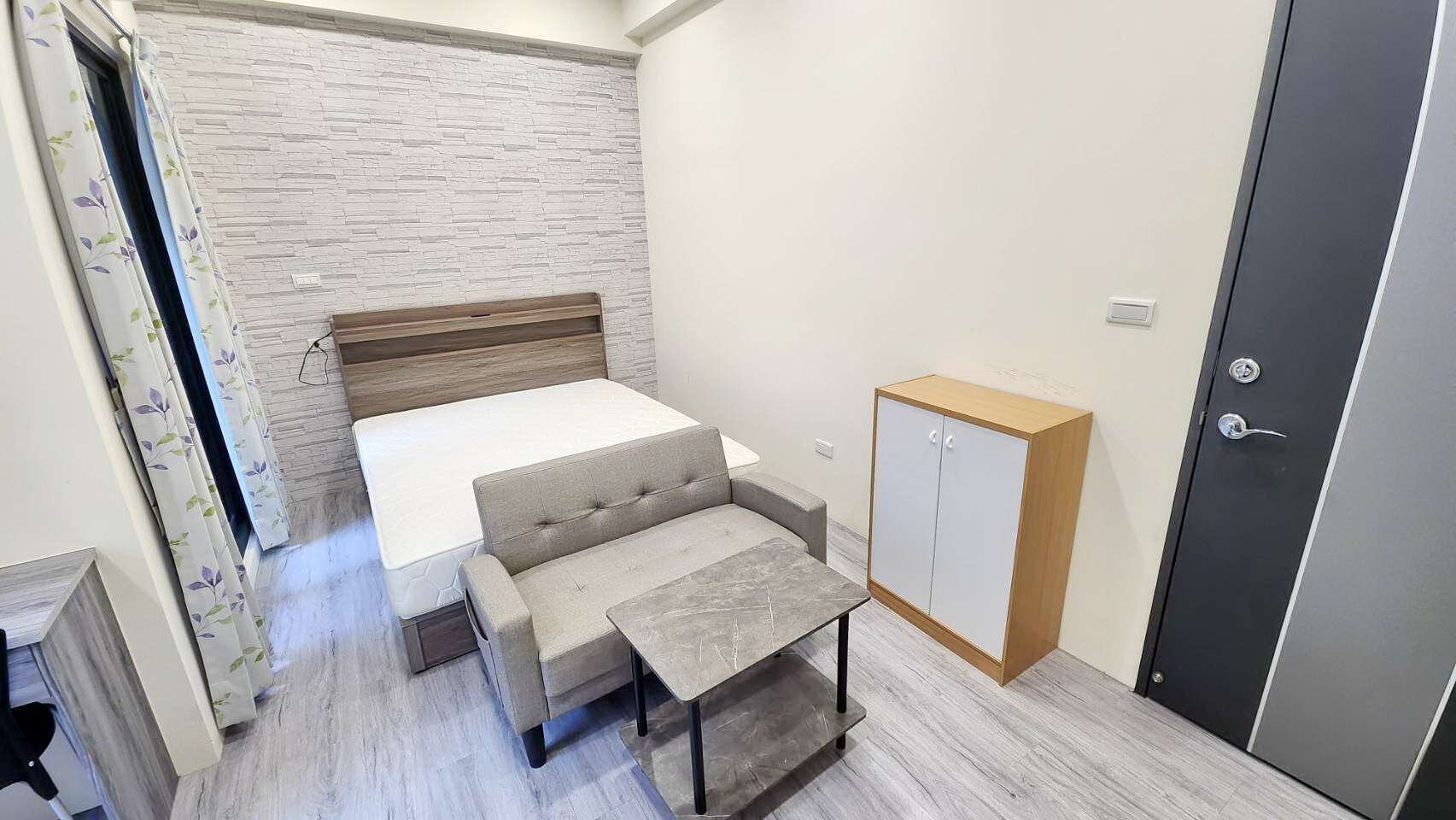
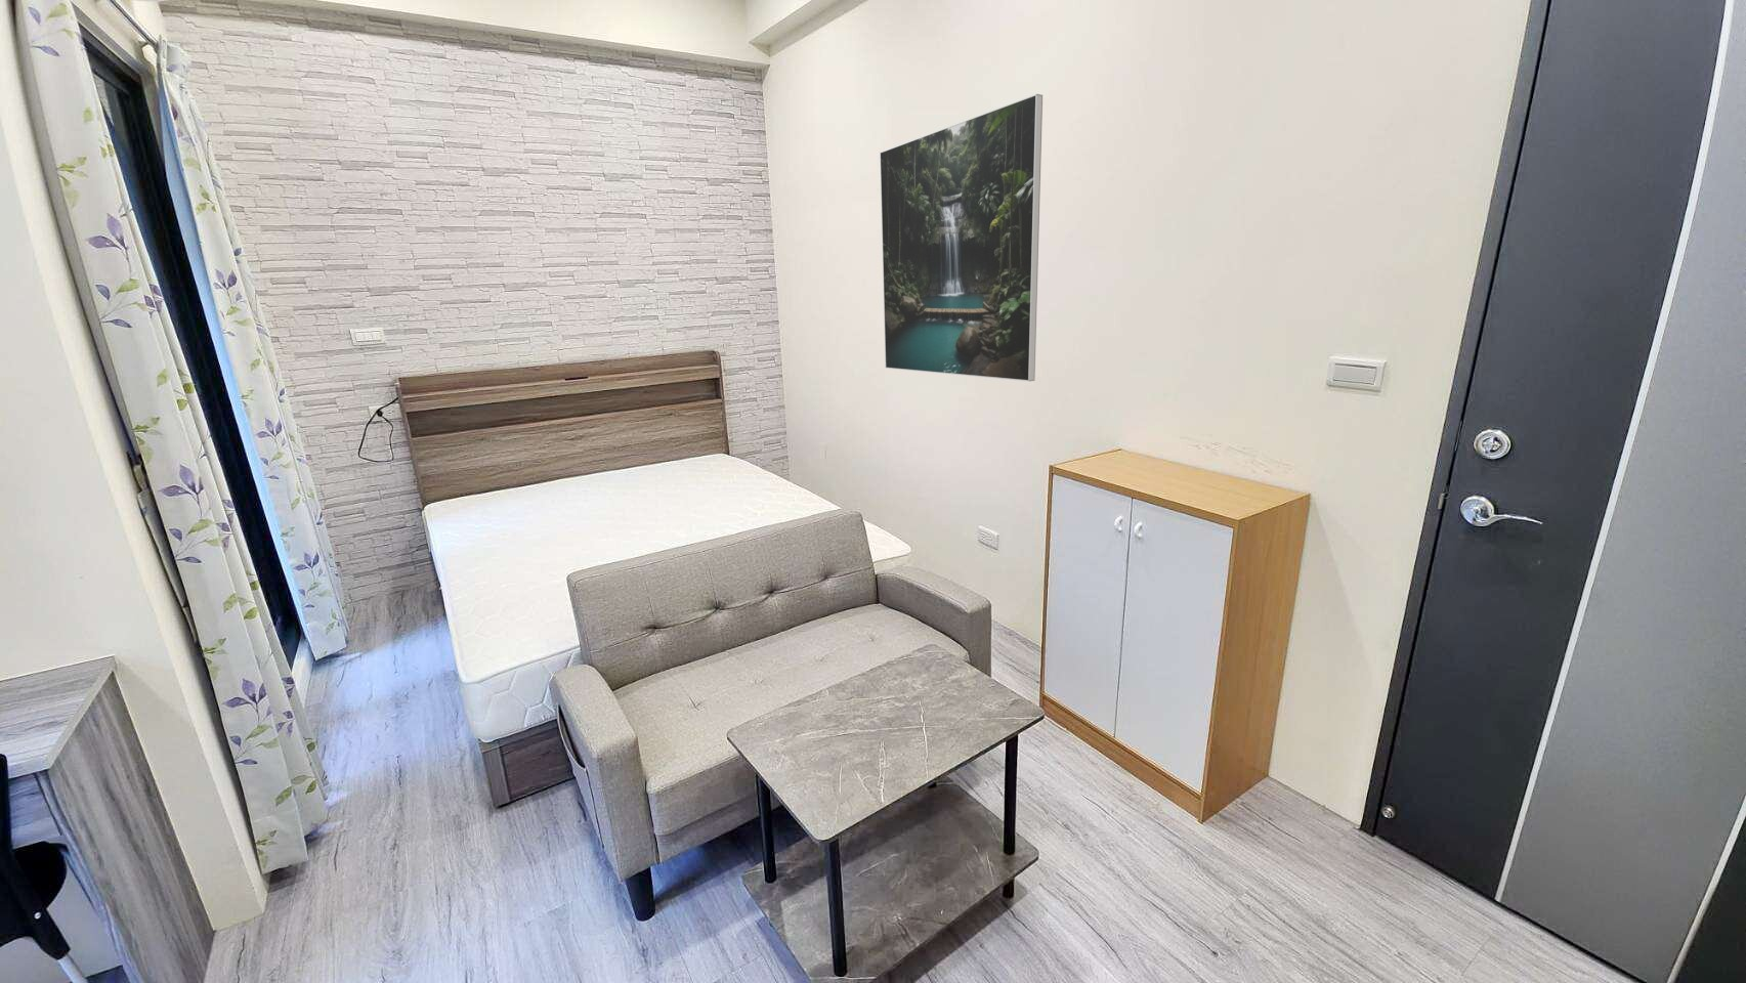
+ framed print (950, 255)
